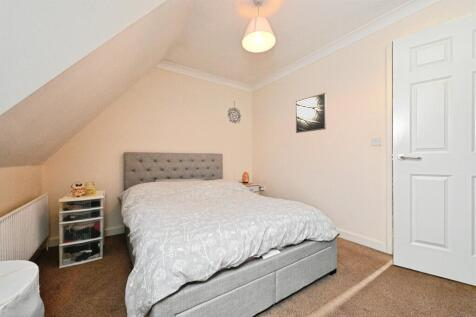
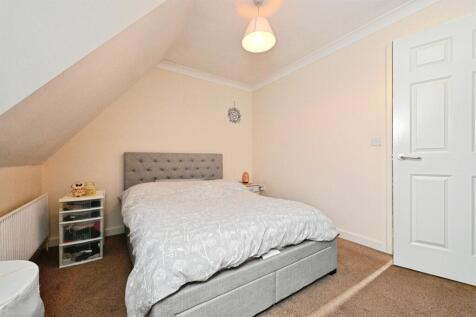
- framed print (310, 114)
